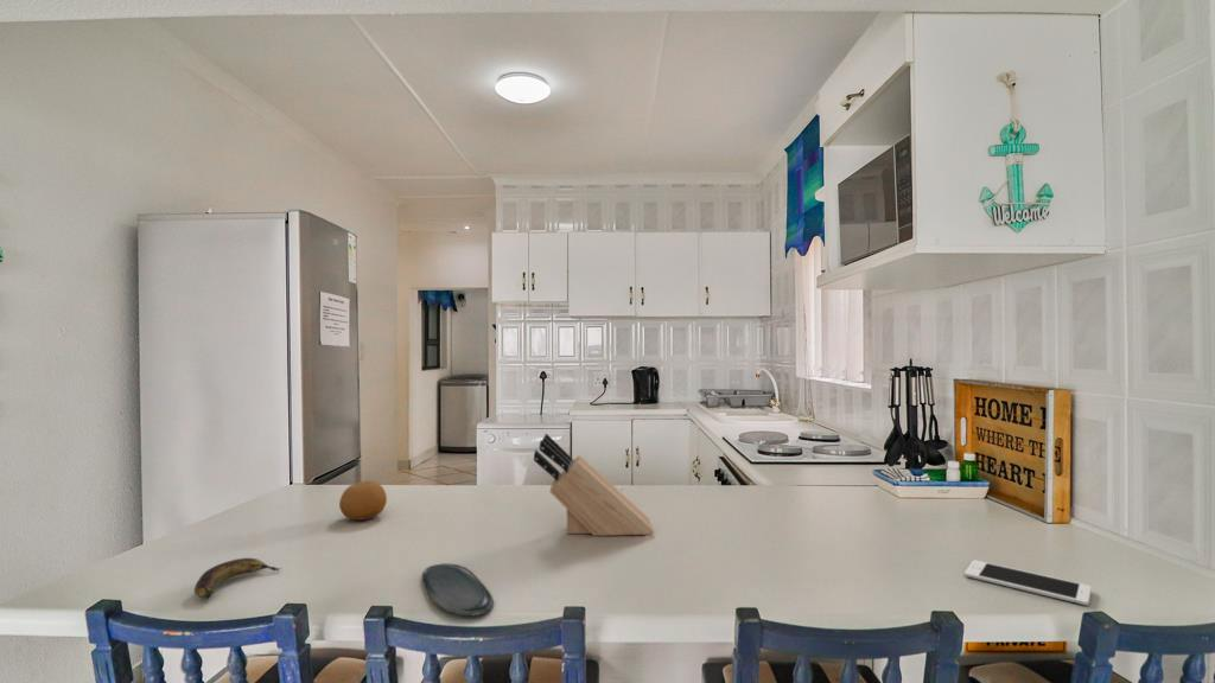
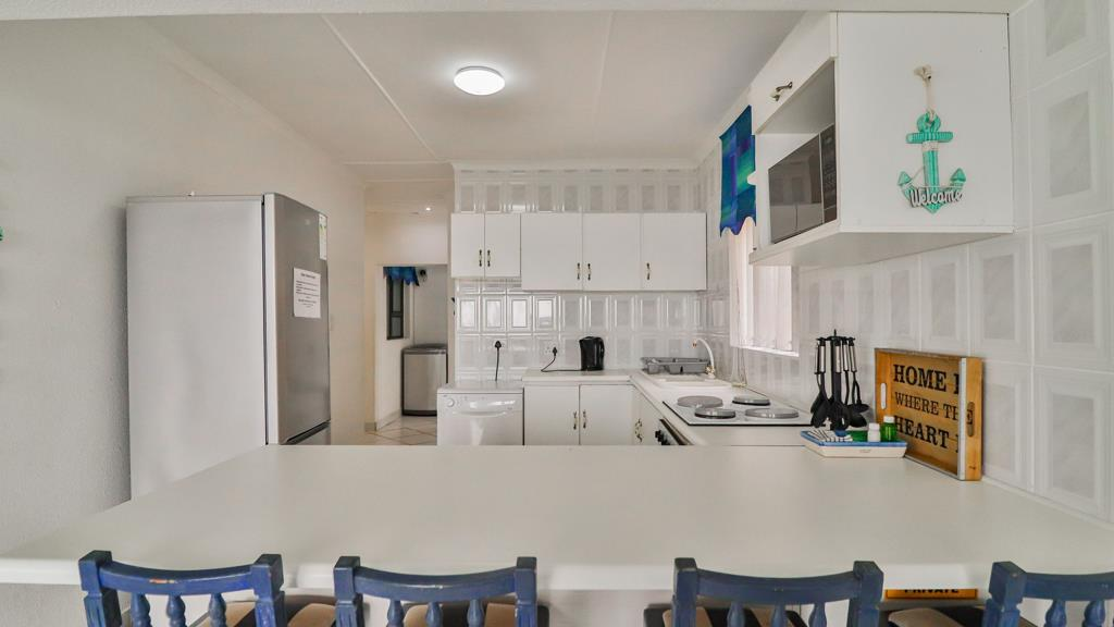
- banana (231, 575)
- oval tray (456, 586)
- fruit (363, 499)
- cell phone (1025, 580)
- knife block (591, 481)
